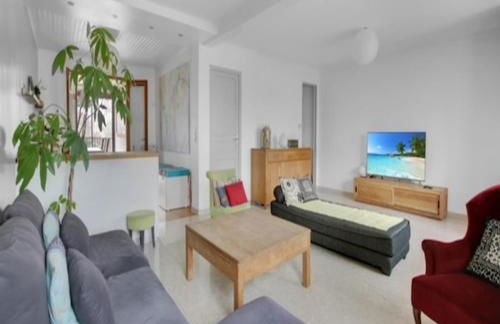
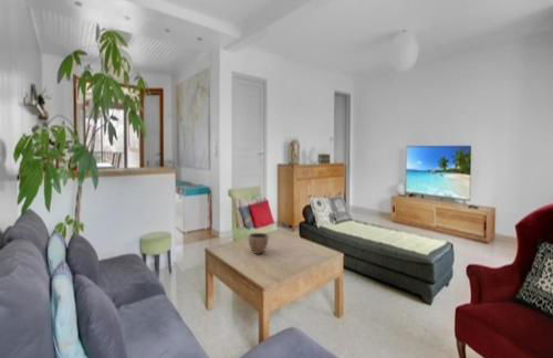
+ decorative bowl (258, 243)
